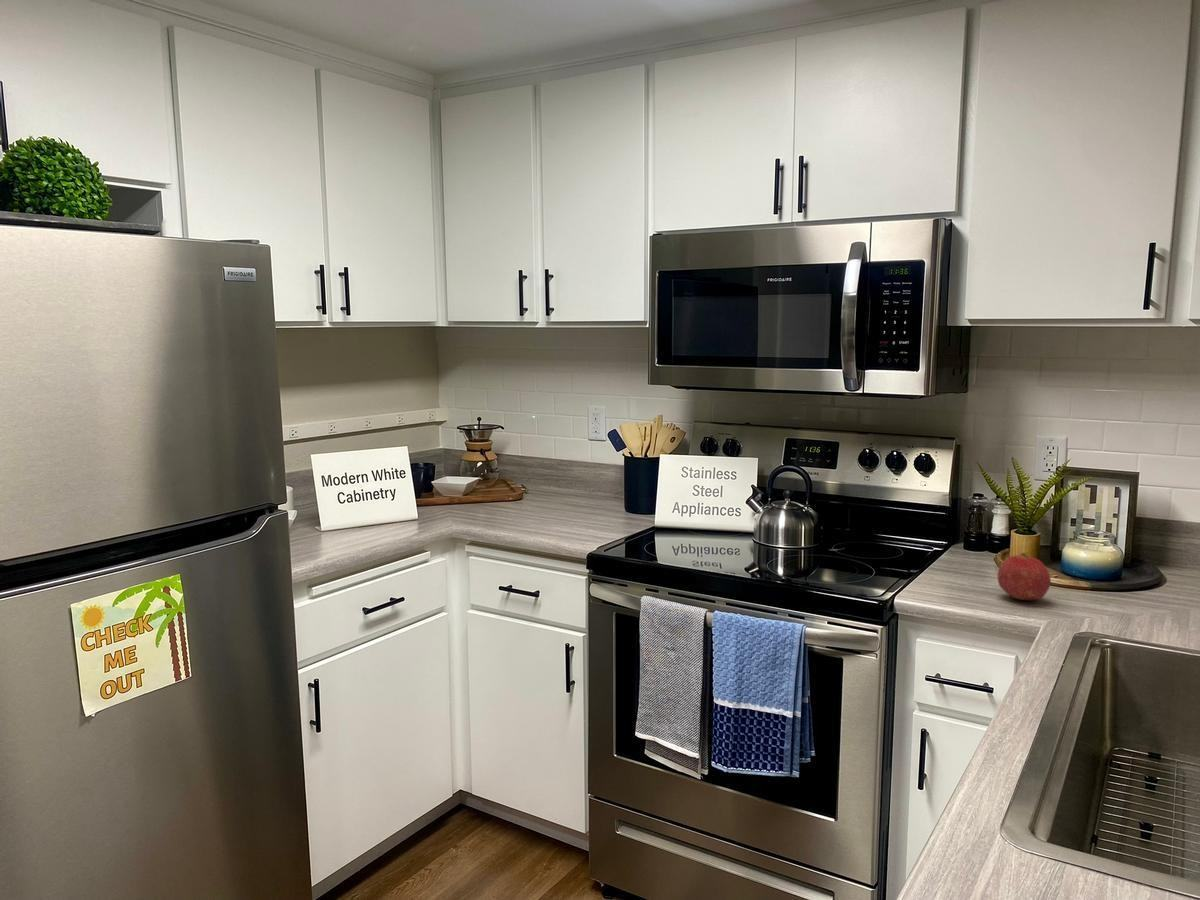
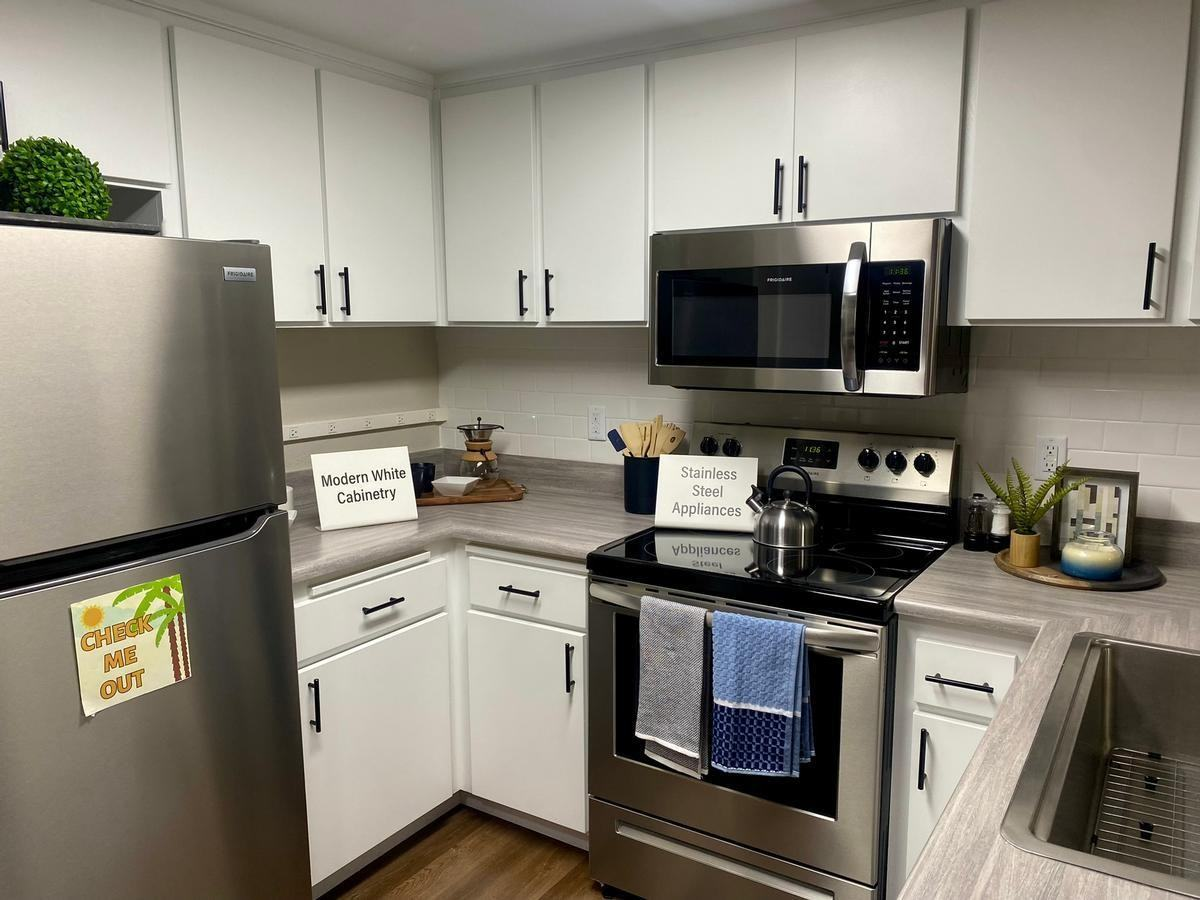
- fruit (1023, 575)
